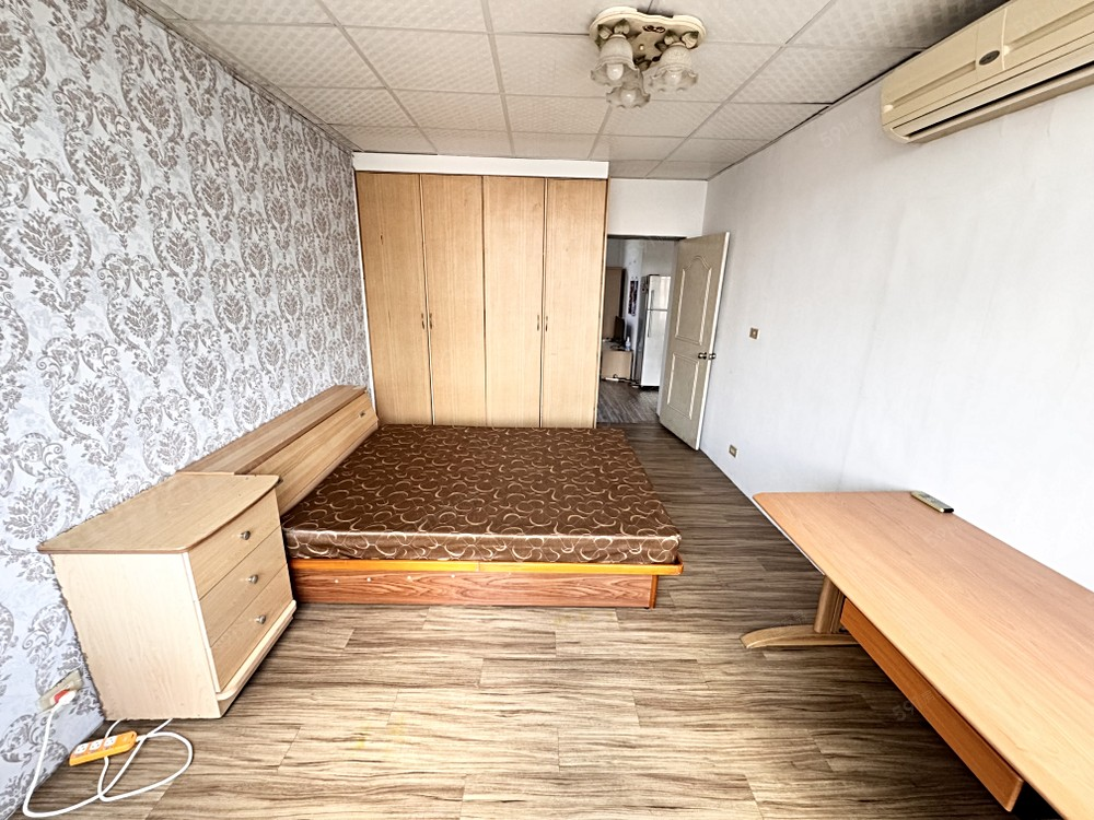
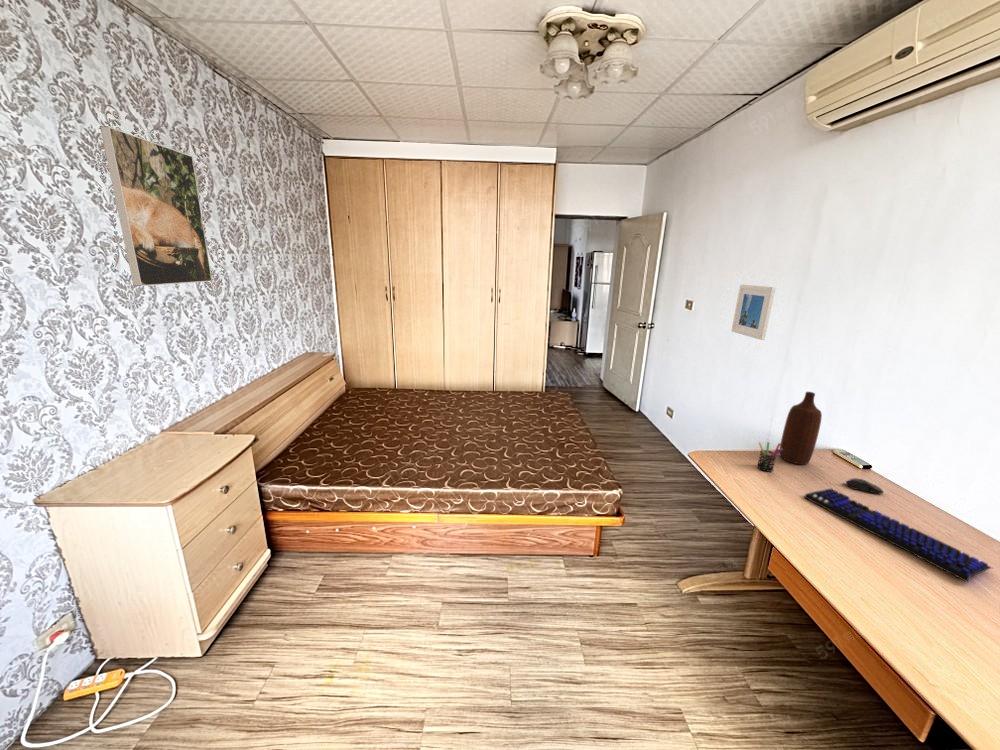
+ computer mouse (865, 484)
+ keyboard (887, 526)
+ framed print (751, 311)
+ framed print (165, 216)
+ pen holder (768, 454)
+ bottle (802, 426)
